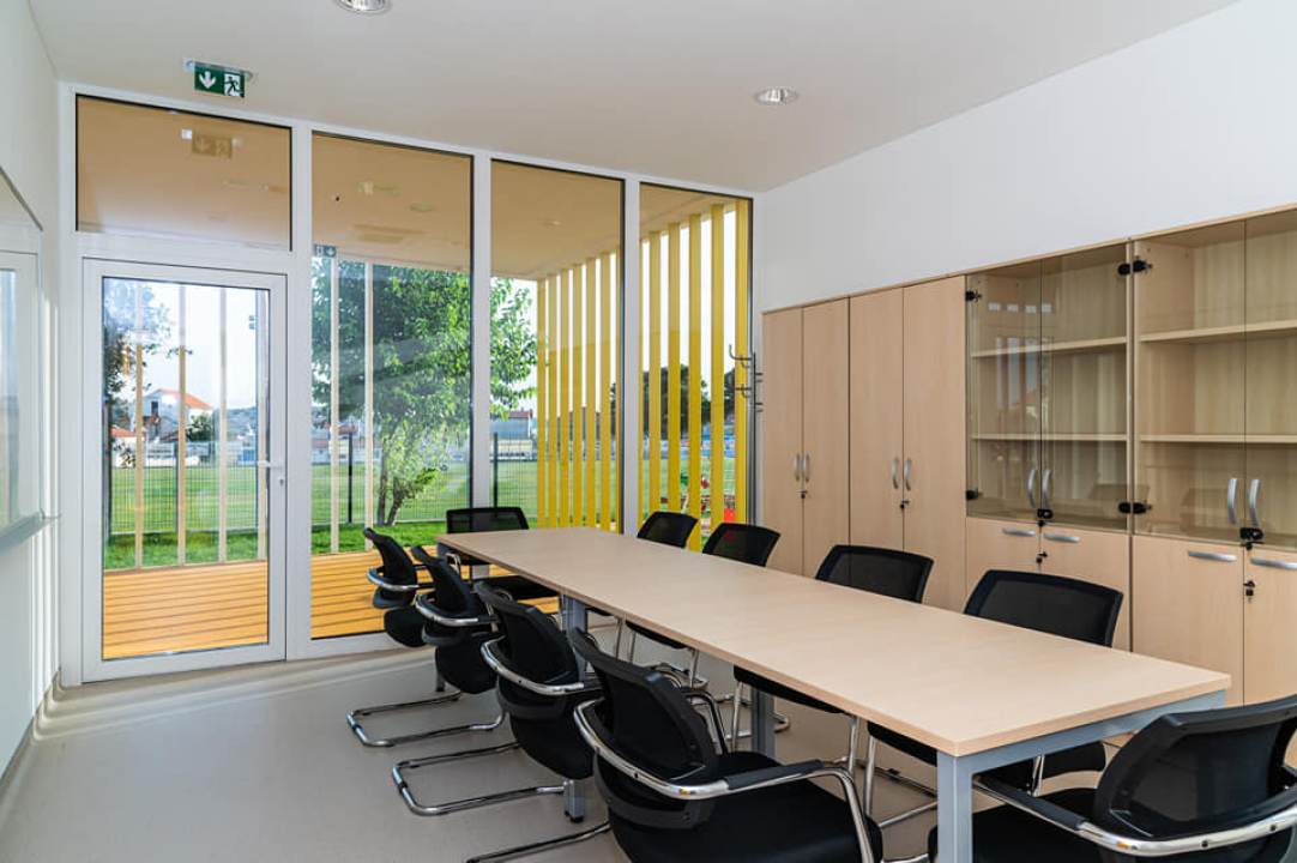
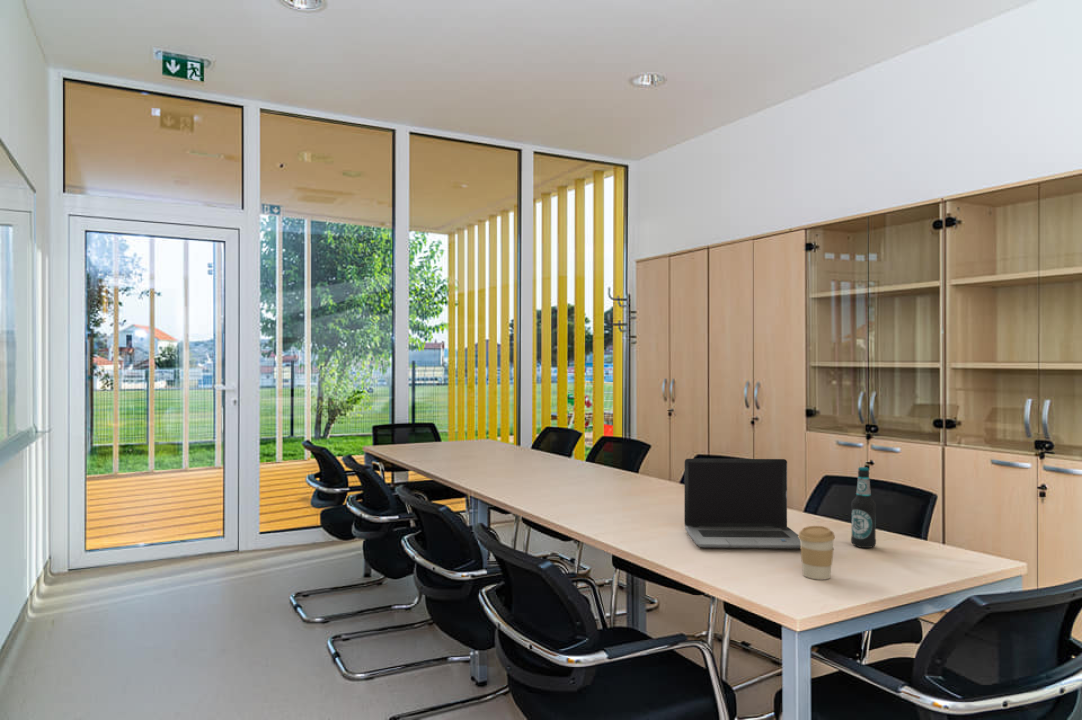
+ laptop computer (744, 502)
+ bottle (863, 506)
+ coffee cup (816, 551)
